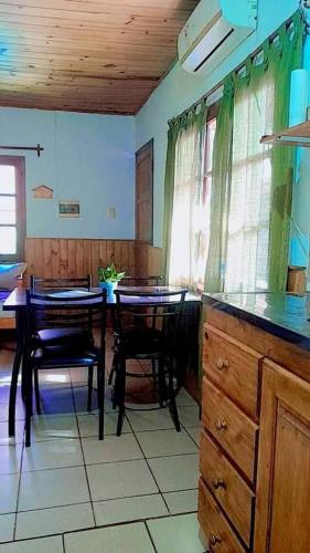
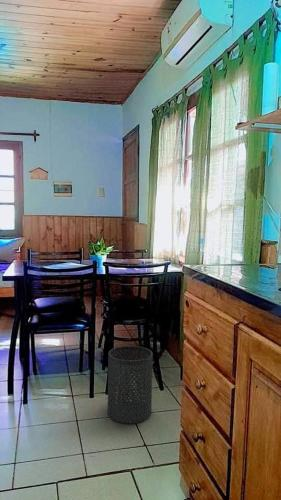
+ trash can (130, 382)
